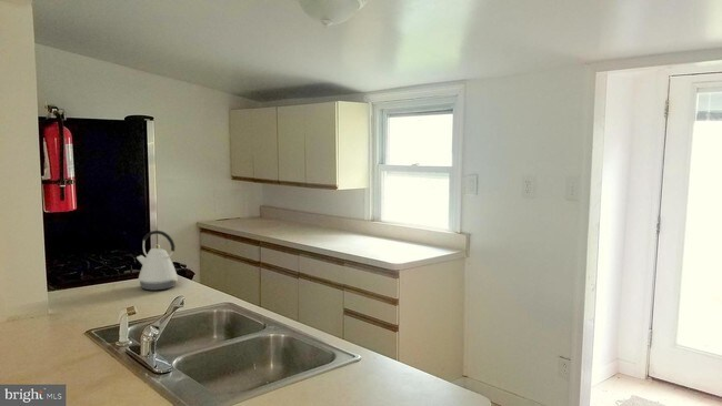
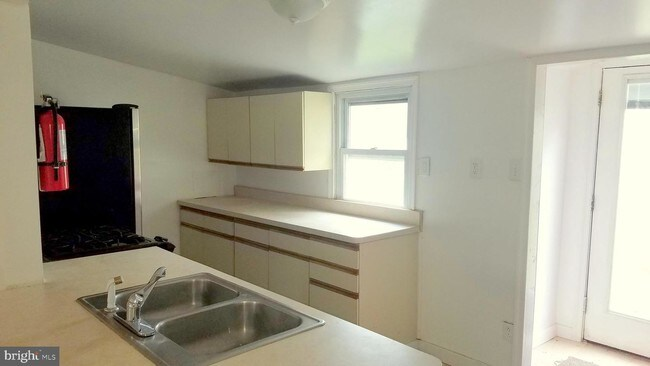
- kettle (156, 258)
